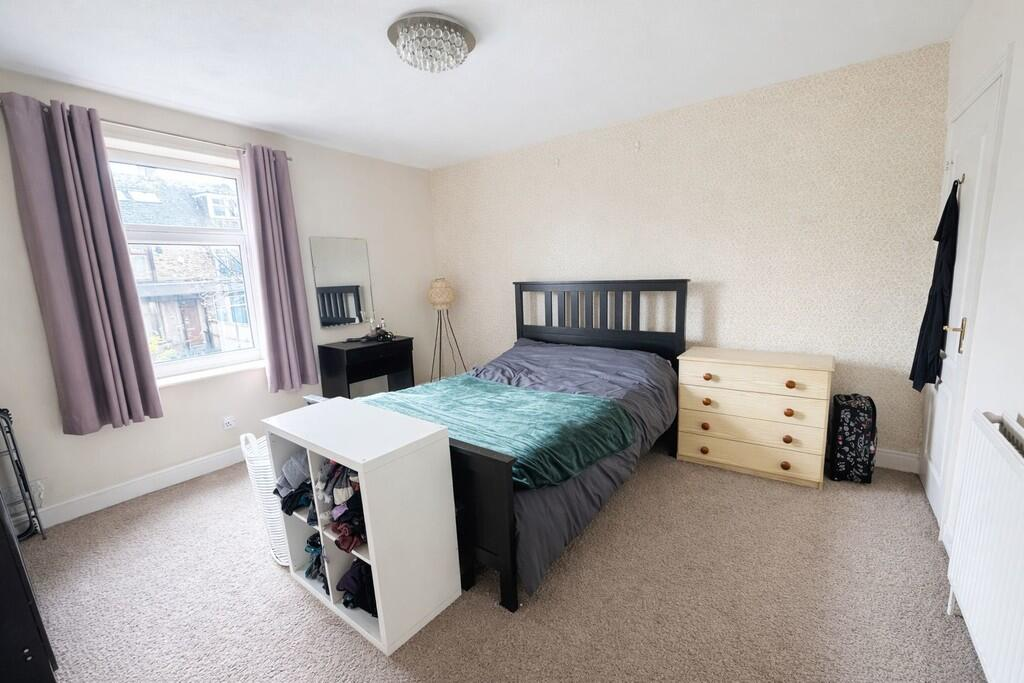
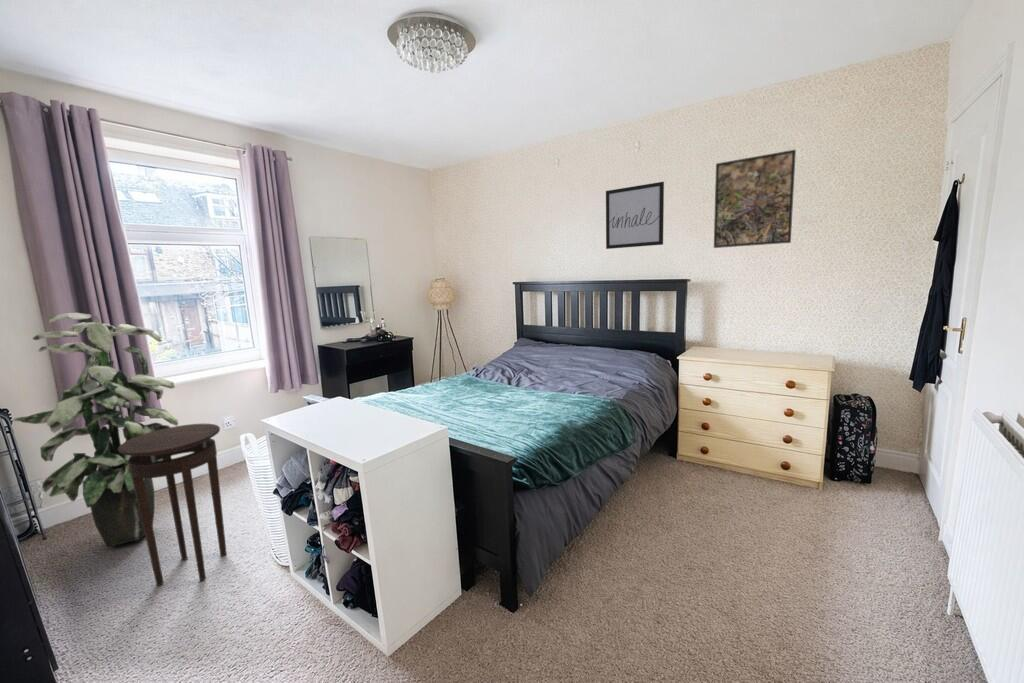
+ indoor plant (105, 428)
+ wall art (633, 217)
+ stool (178, 504)
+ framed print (752, 201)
